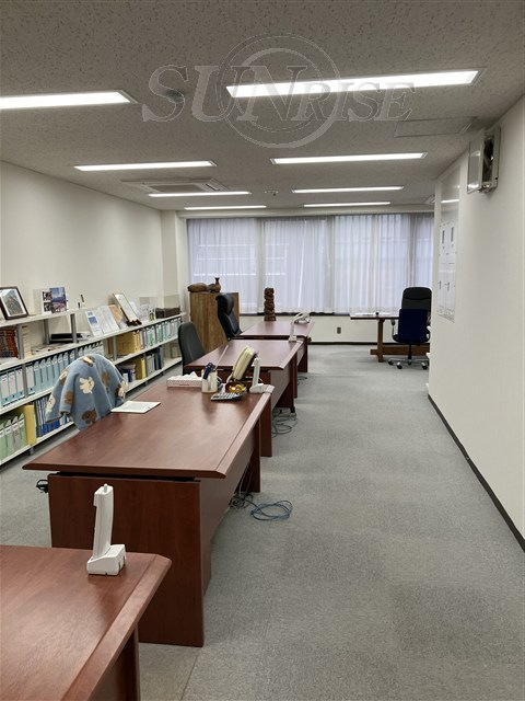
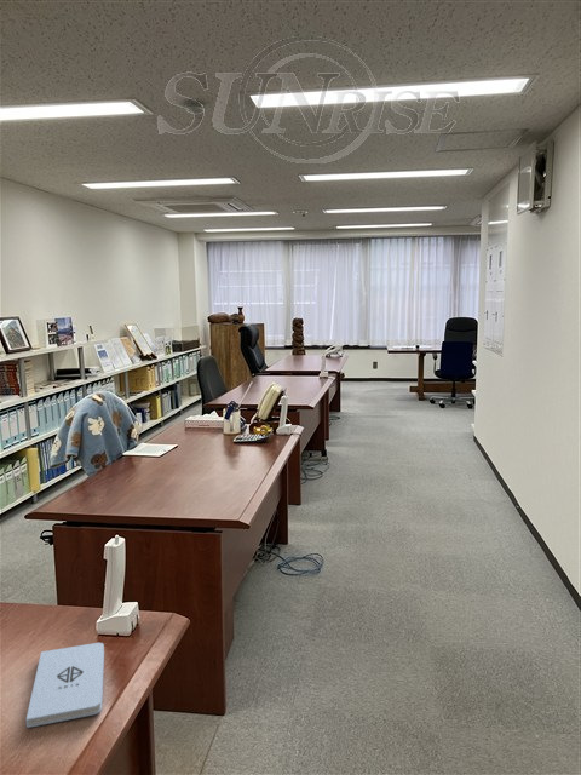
+ notepad (69, 679)
